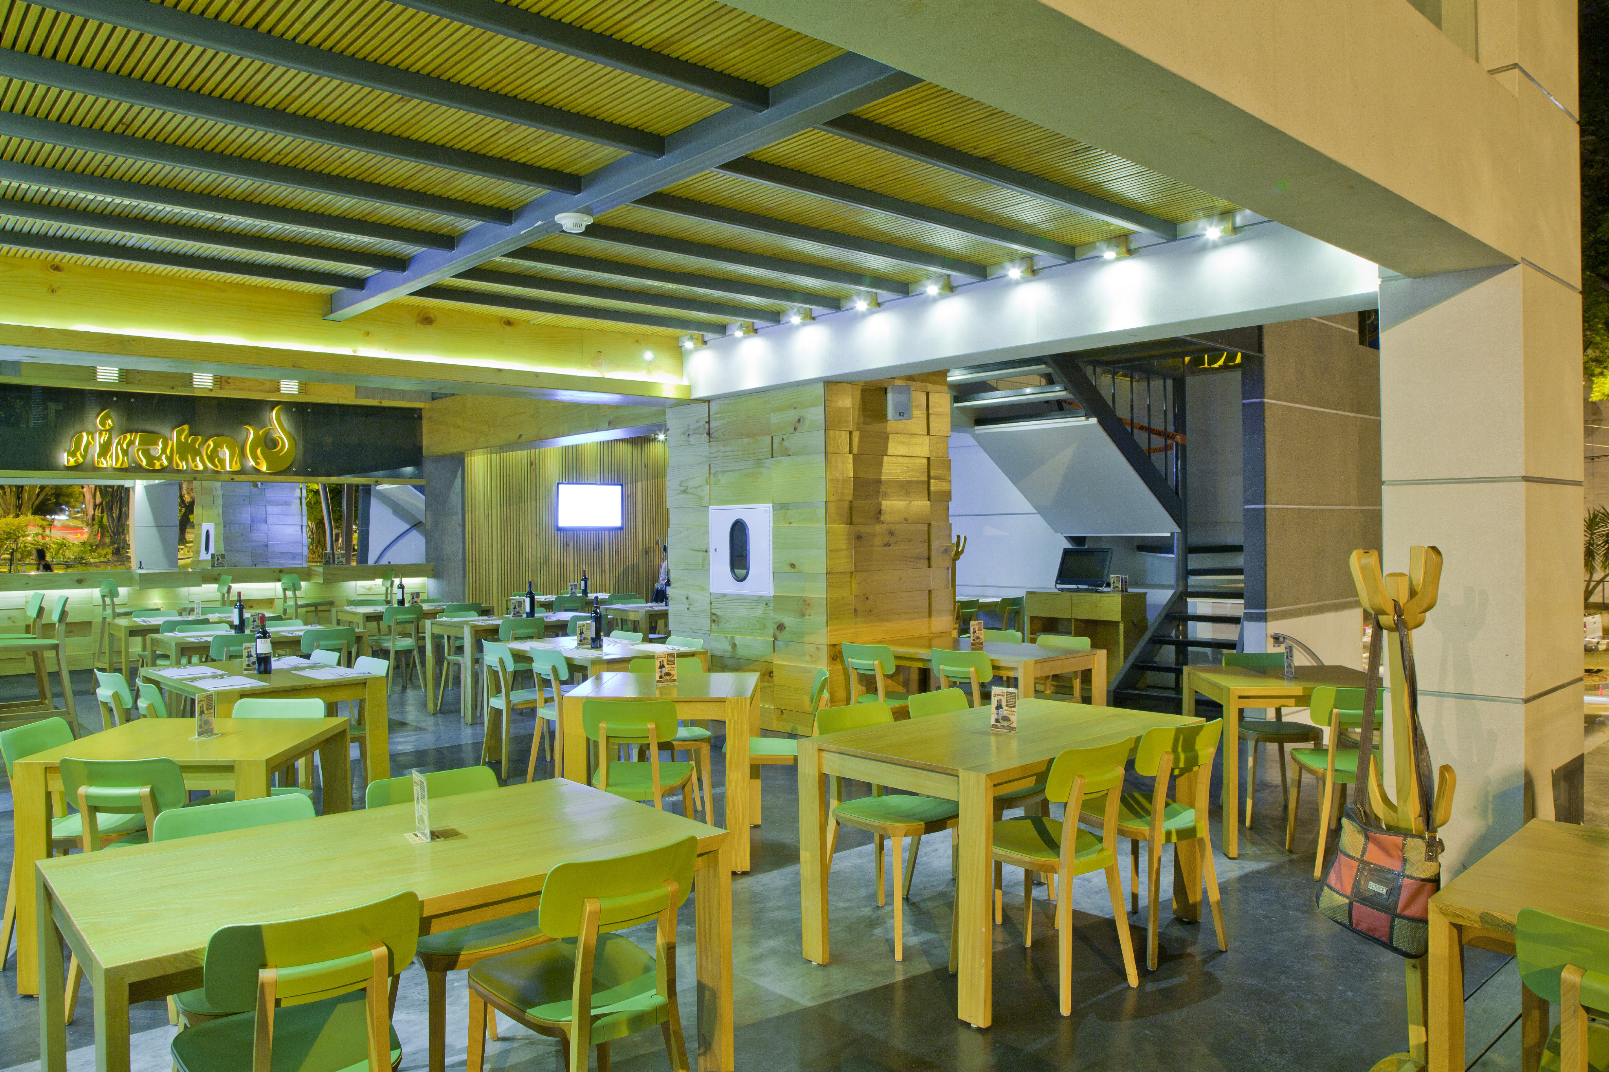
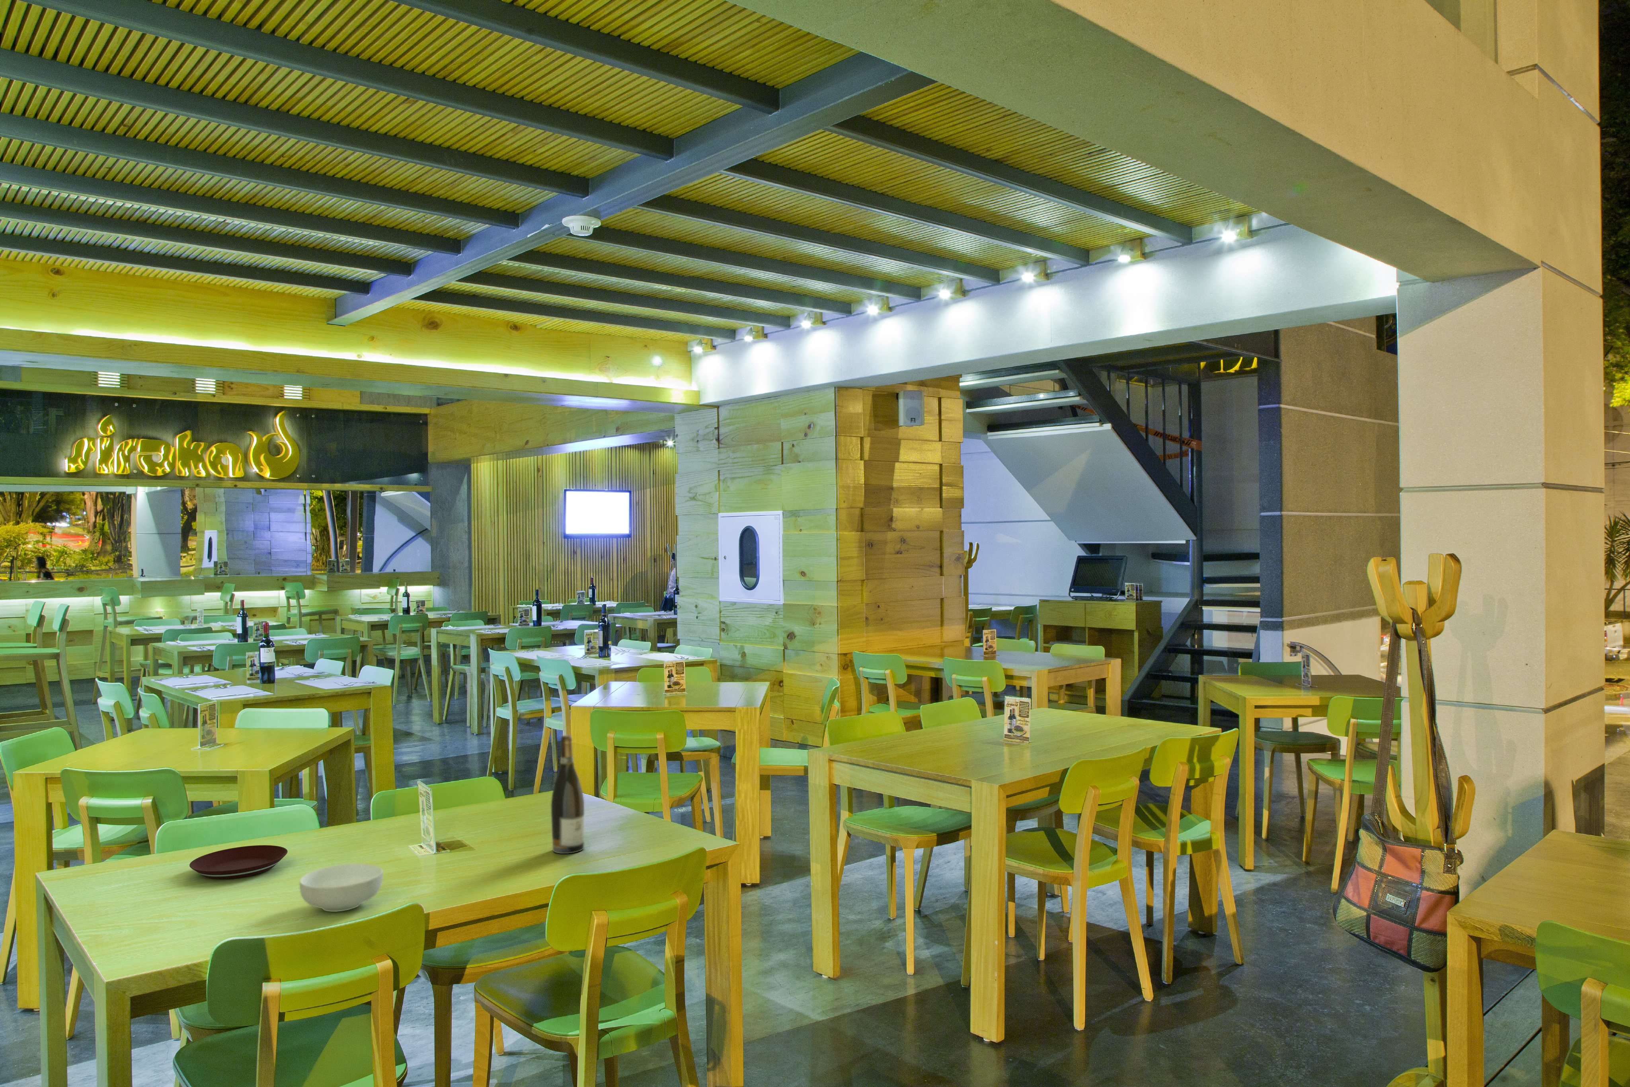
+ wine bottle (568, 792)
+ cereal bowl (342, 890)
+ plate (240, 864)
